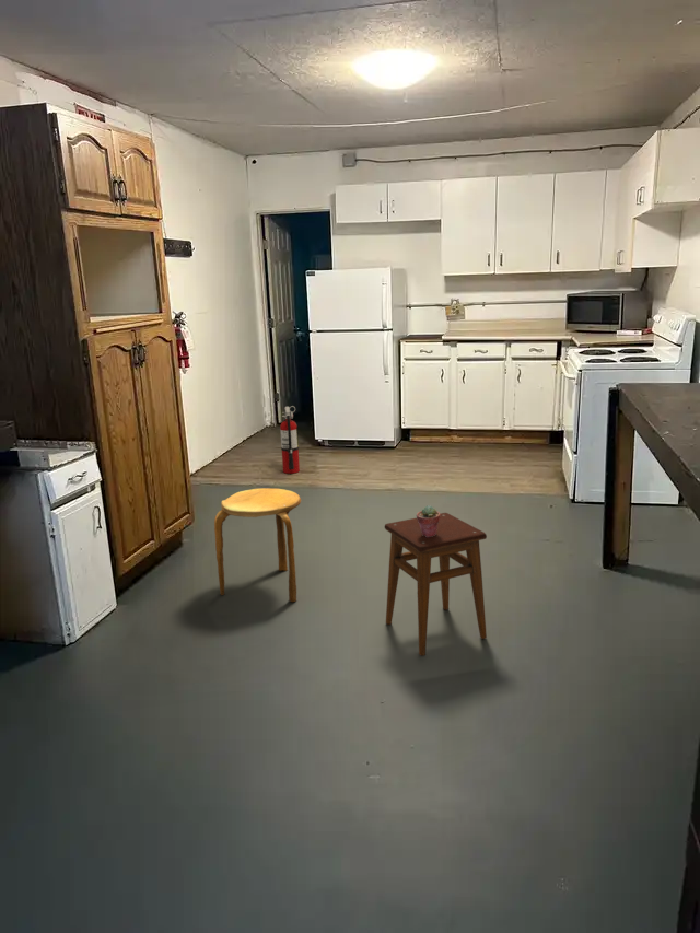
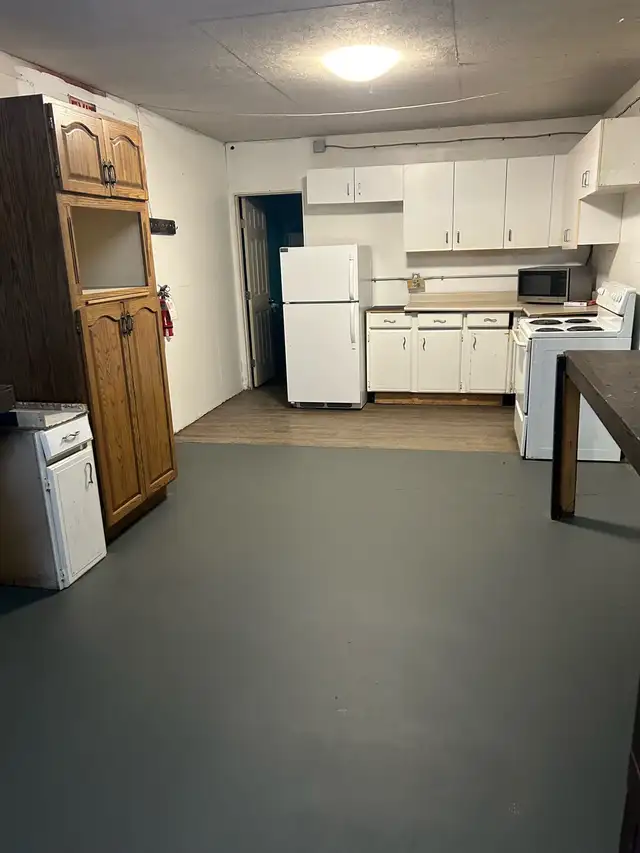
- stool (277, 539)
- potted succulent (428, 520)
- stool (434, 580)
- fire extinguisher (289, 439)
